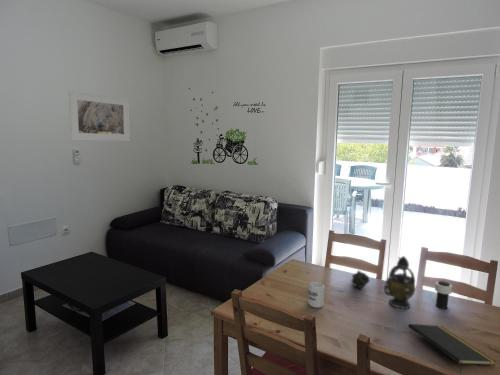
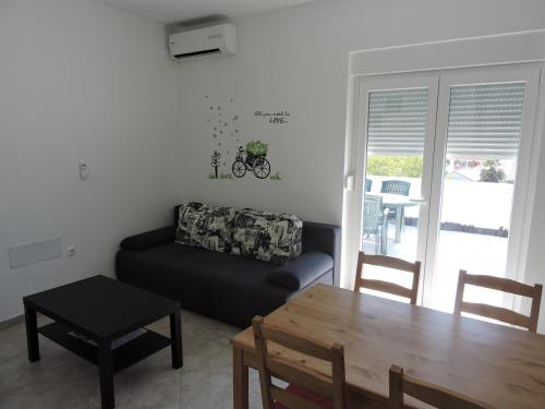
- cup (316, 294)
- notepad (449, 343)
- cup (442, 294)
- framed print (101, 118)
- fruit (361, 278)
- teapot (403, 277)
